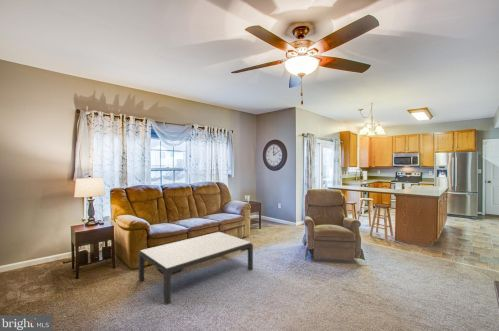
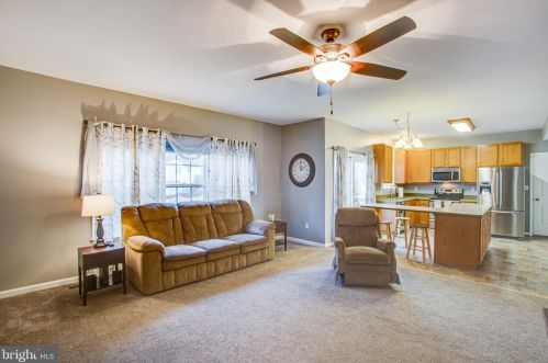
- coffee table (198, 260)
